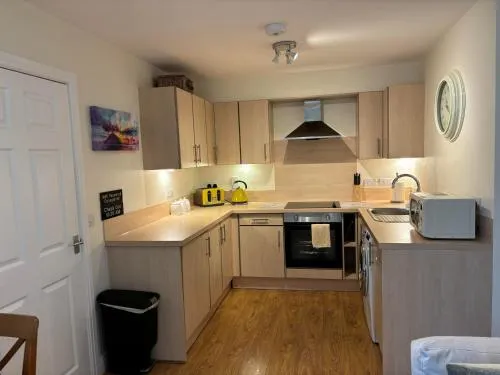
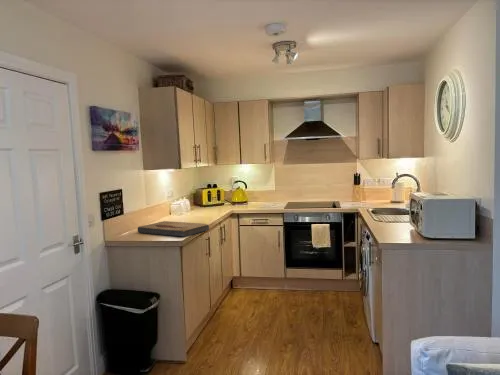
+ fish fossil (173, 228)
